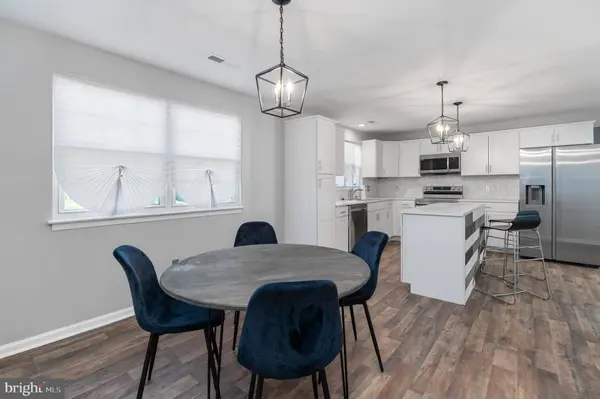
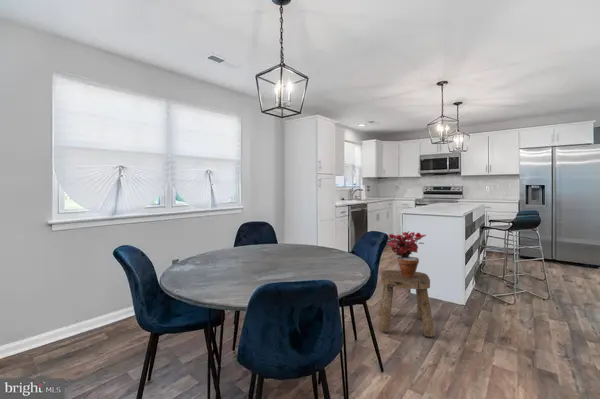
+ potted plant (405, 253)
+ stool (408, 288)
